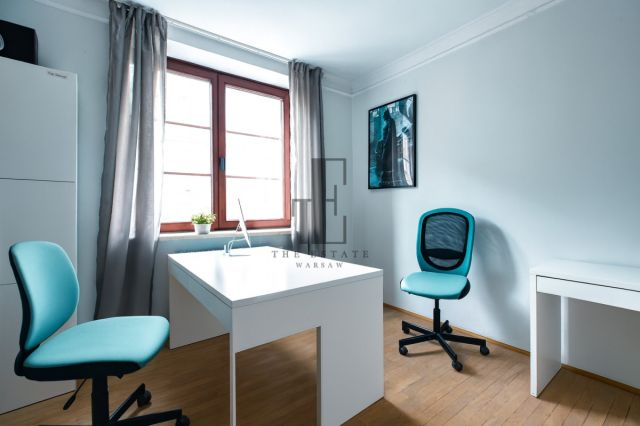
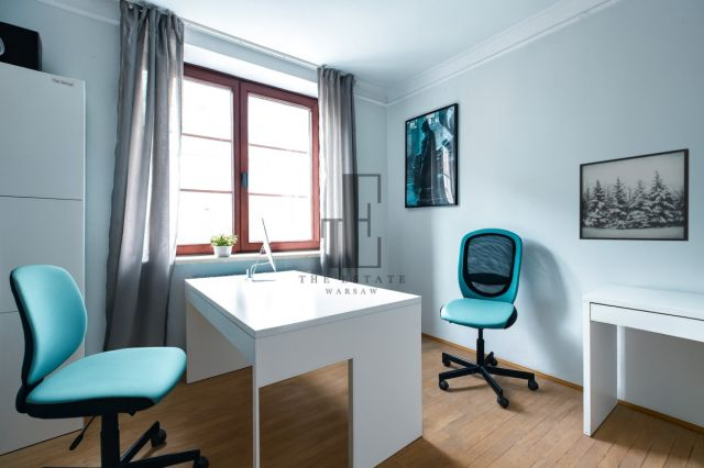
+ wall art (628, 199)
